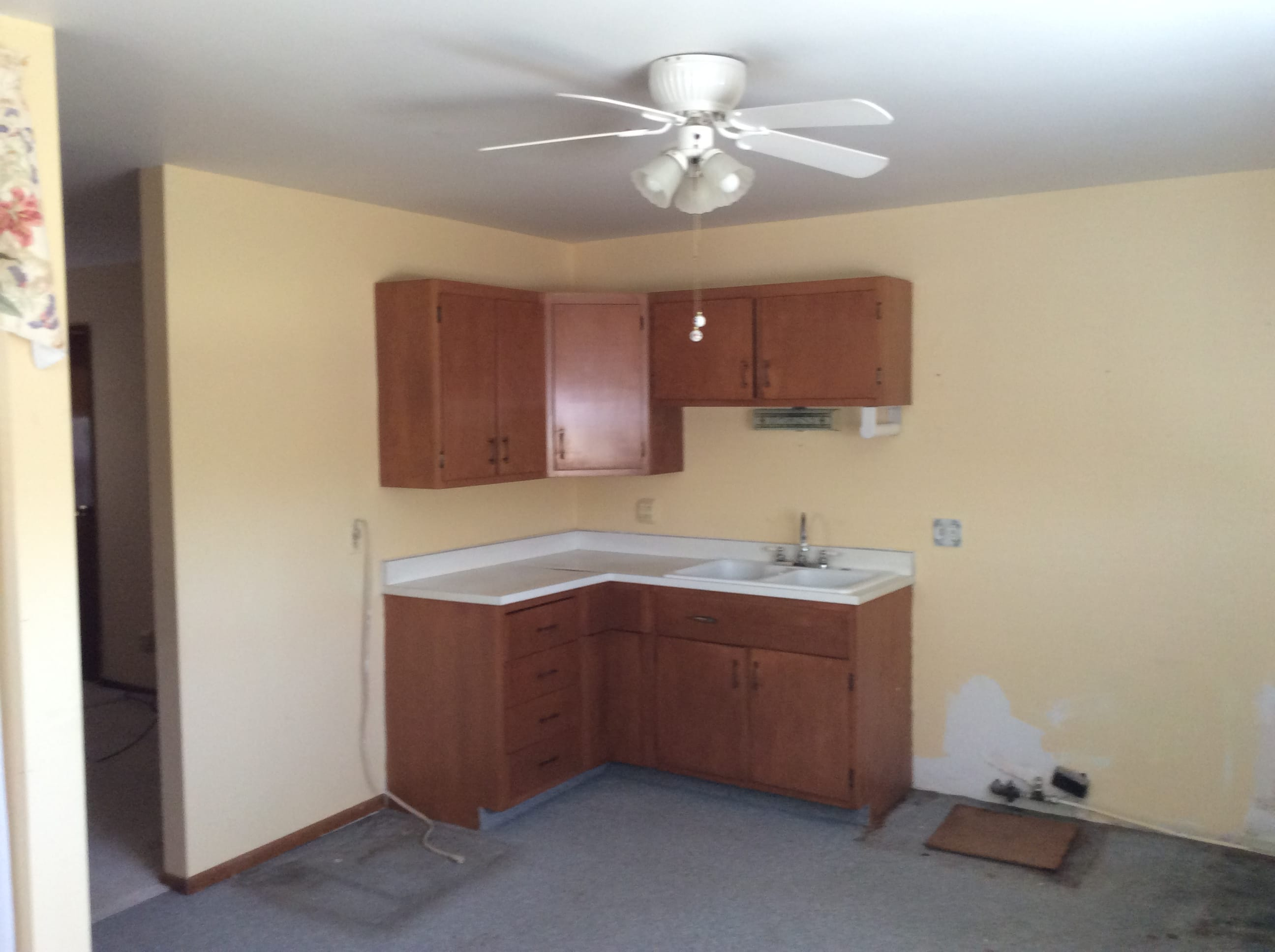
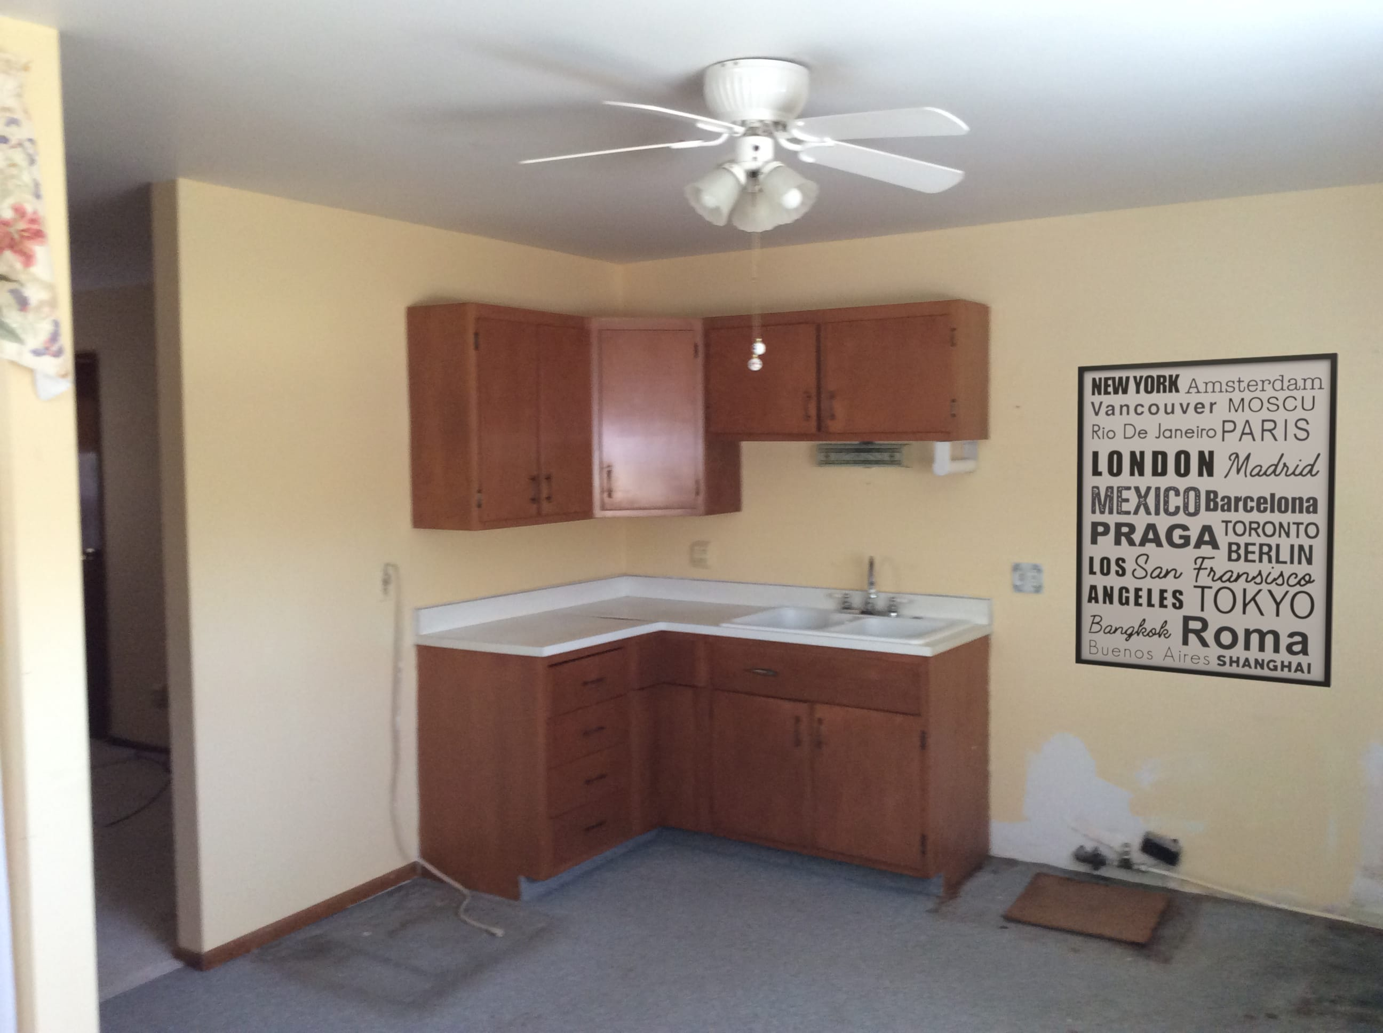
+ wall art (1199, 518)
